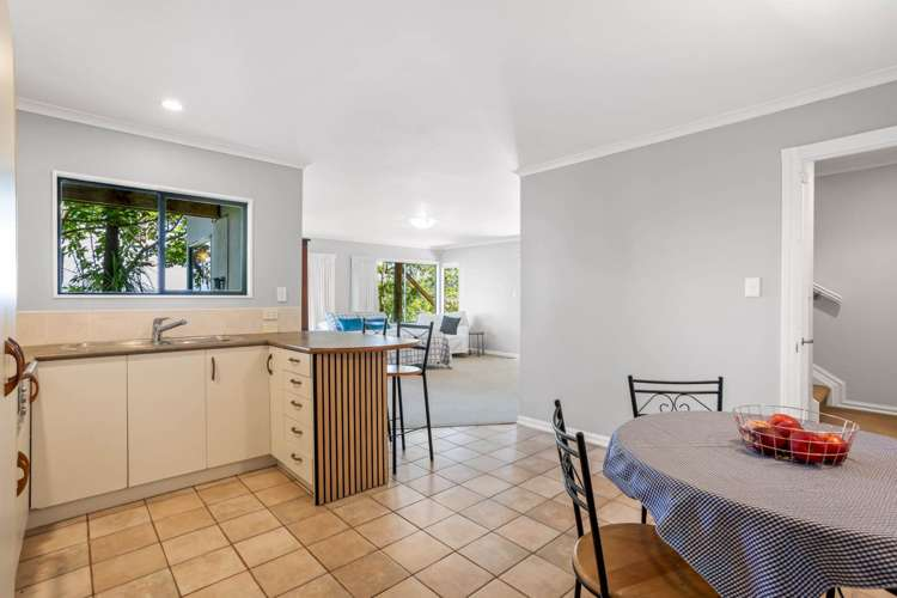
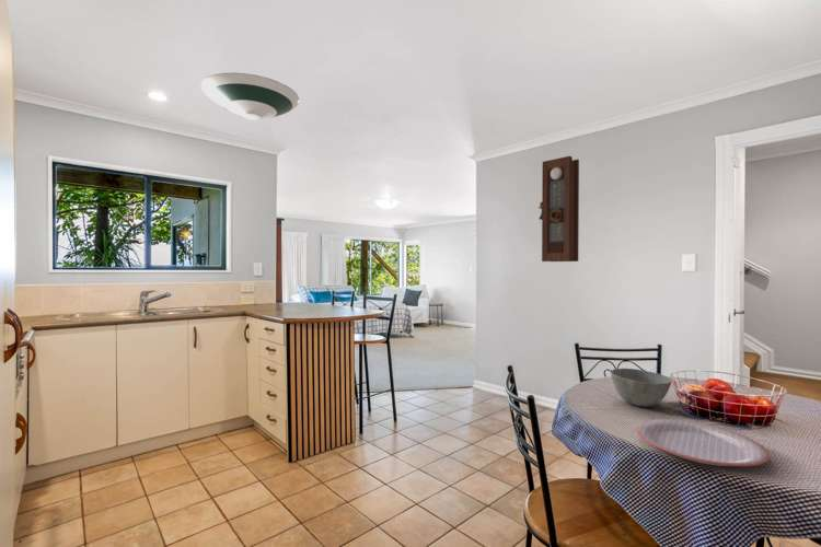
+ bowl (639, 388)
+ plate (697, 443)
+ pendulum clock (555, 211)
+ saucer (252, 105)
